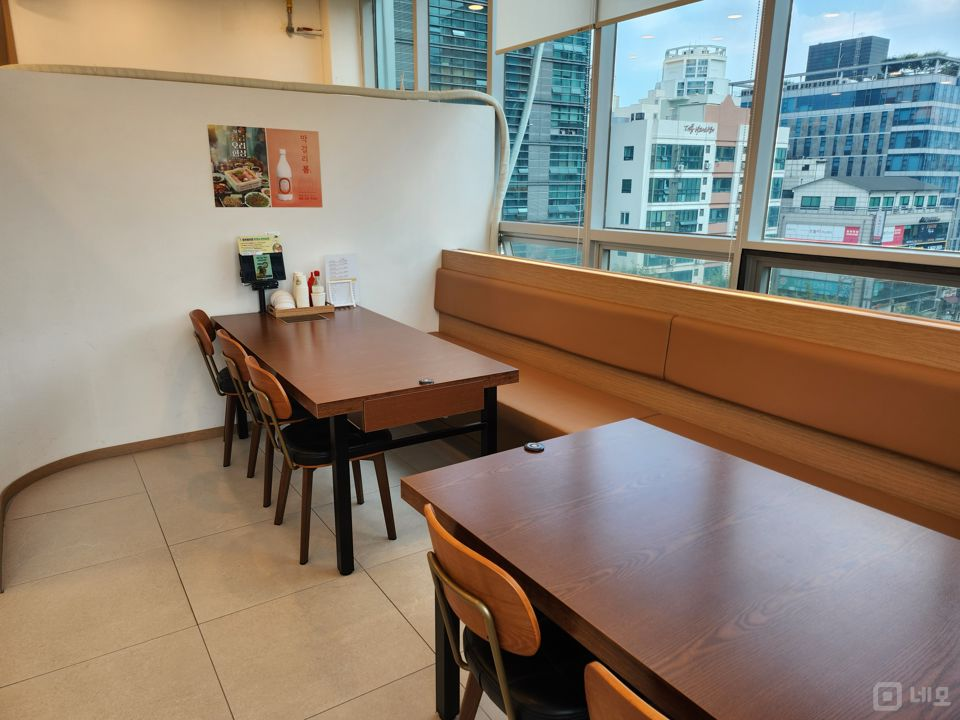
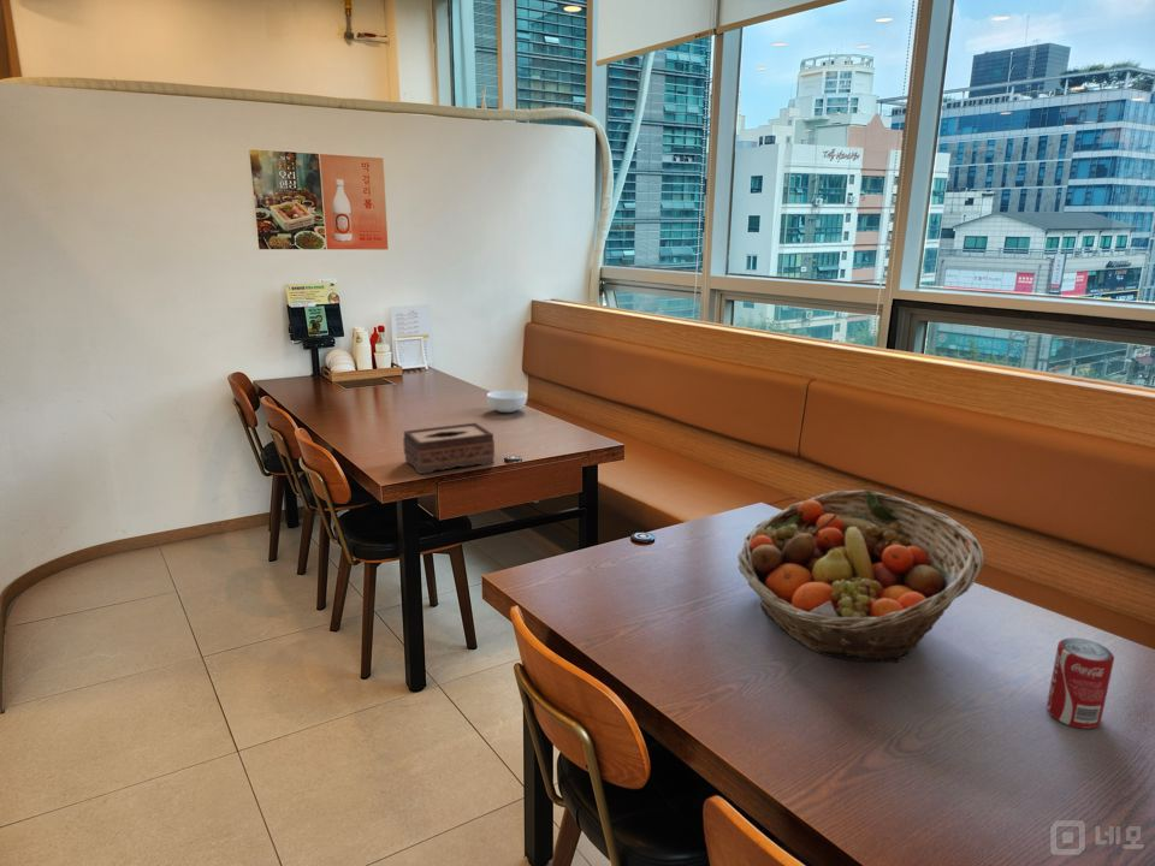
+ cereal bowl (507, 402)
+ beverage can (1079, 682)
+ fruit basket (849, 568)
+ tissue box (449, 446)
